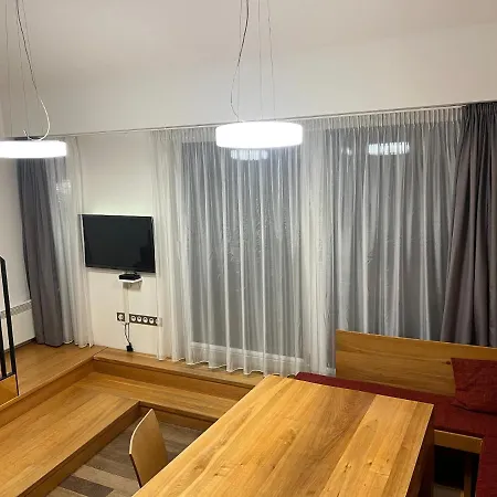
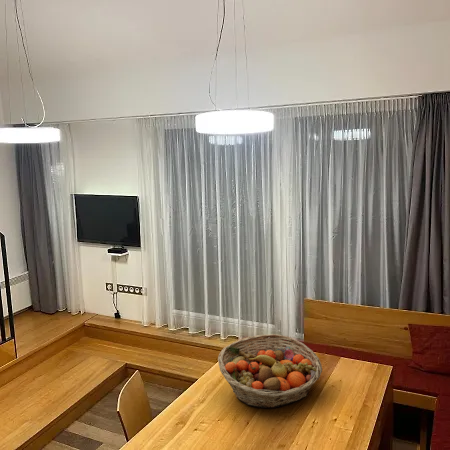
+ fruit basket (269, 369)
